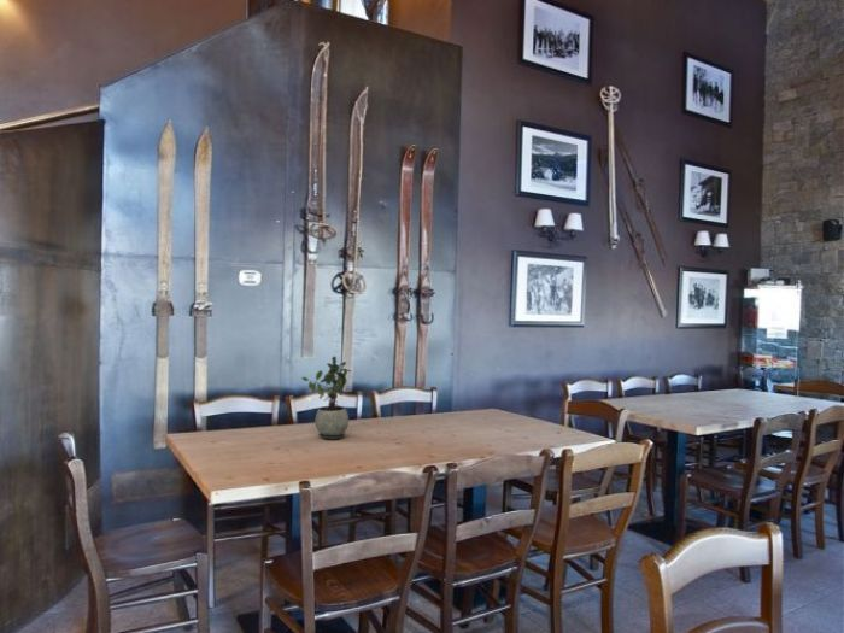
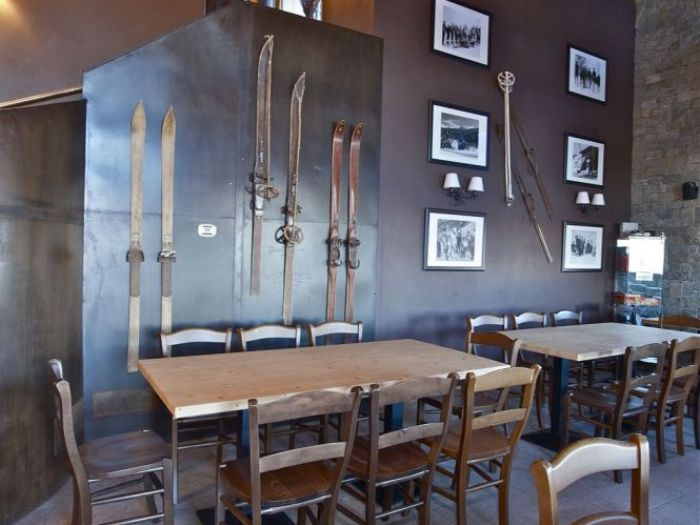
- potted plant (327, 395)
